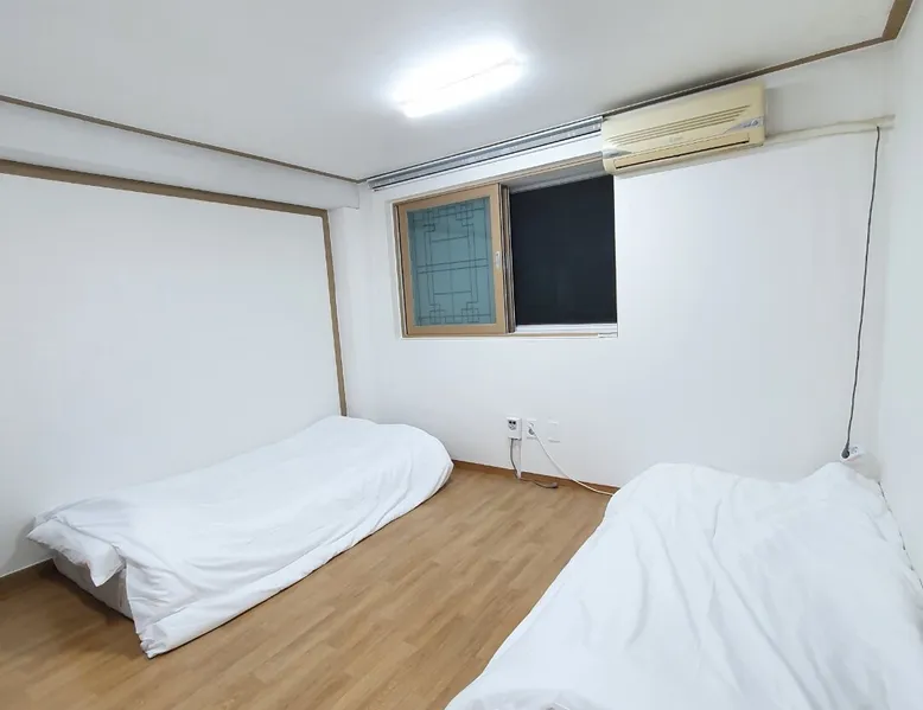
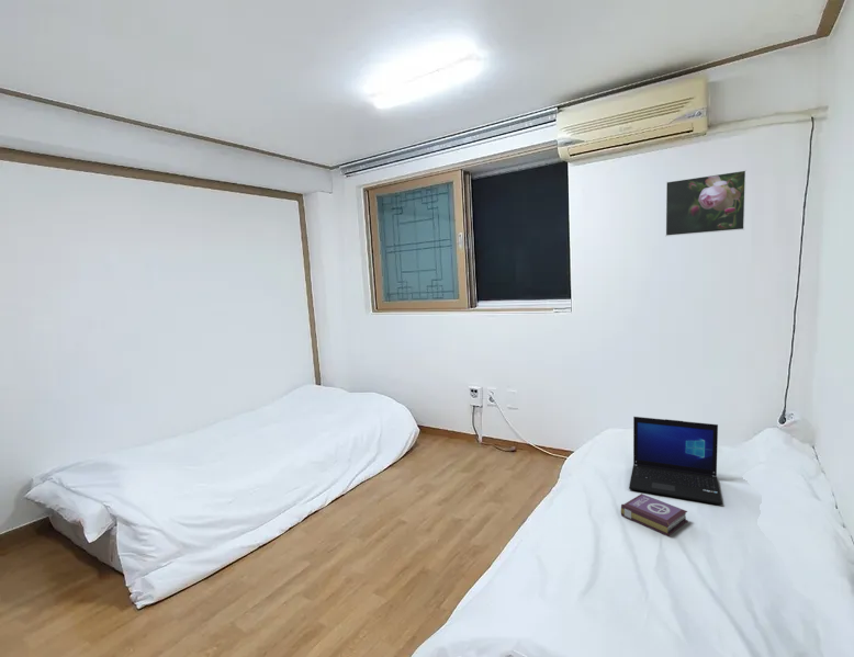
+ book (653, 512)
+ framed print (704, 204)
+ laptop (673, 456)
